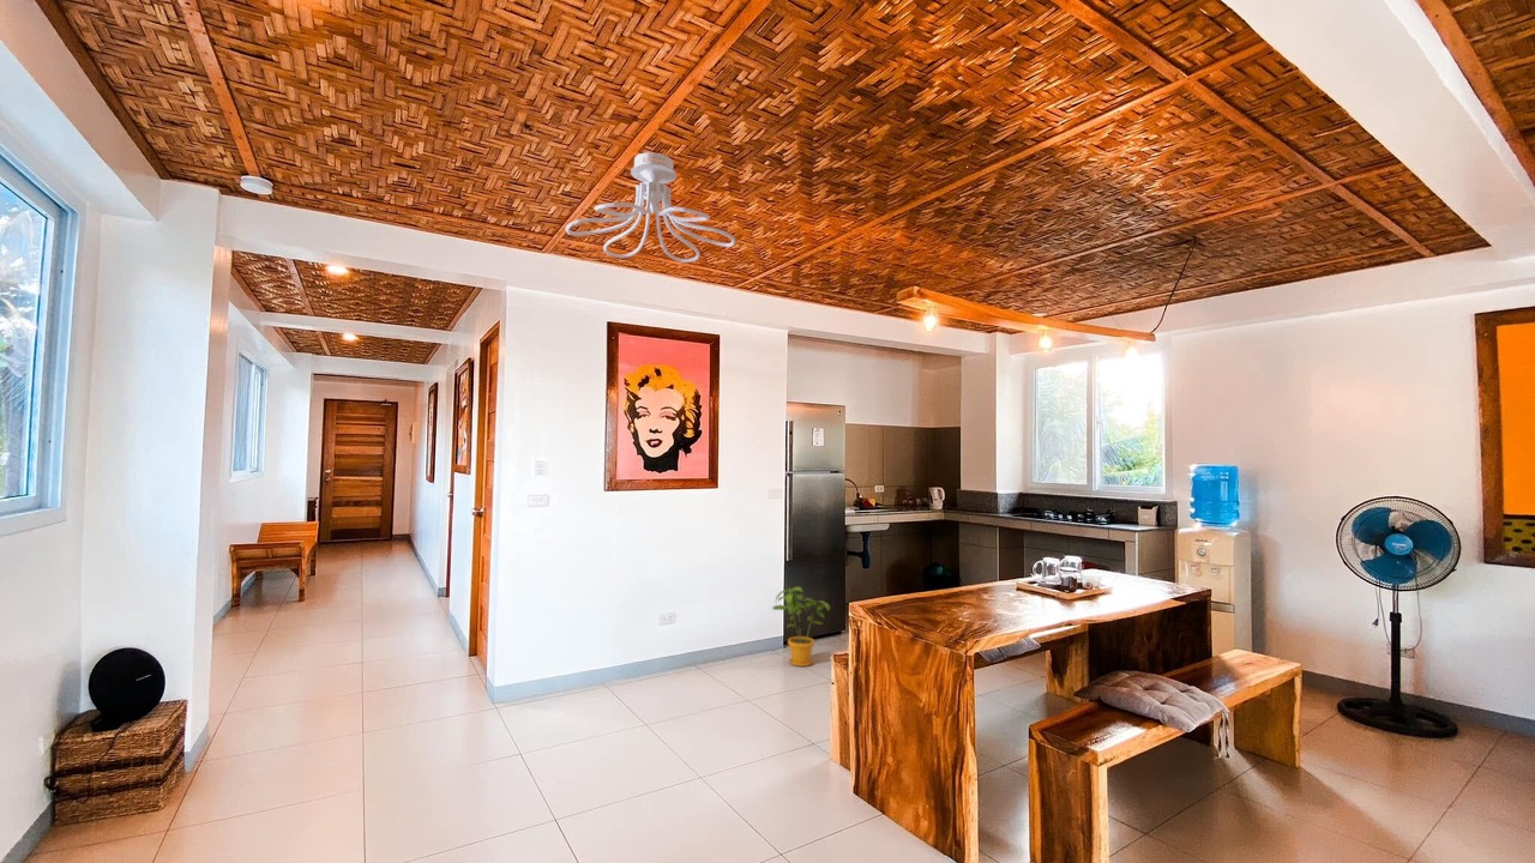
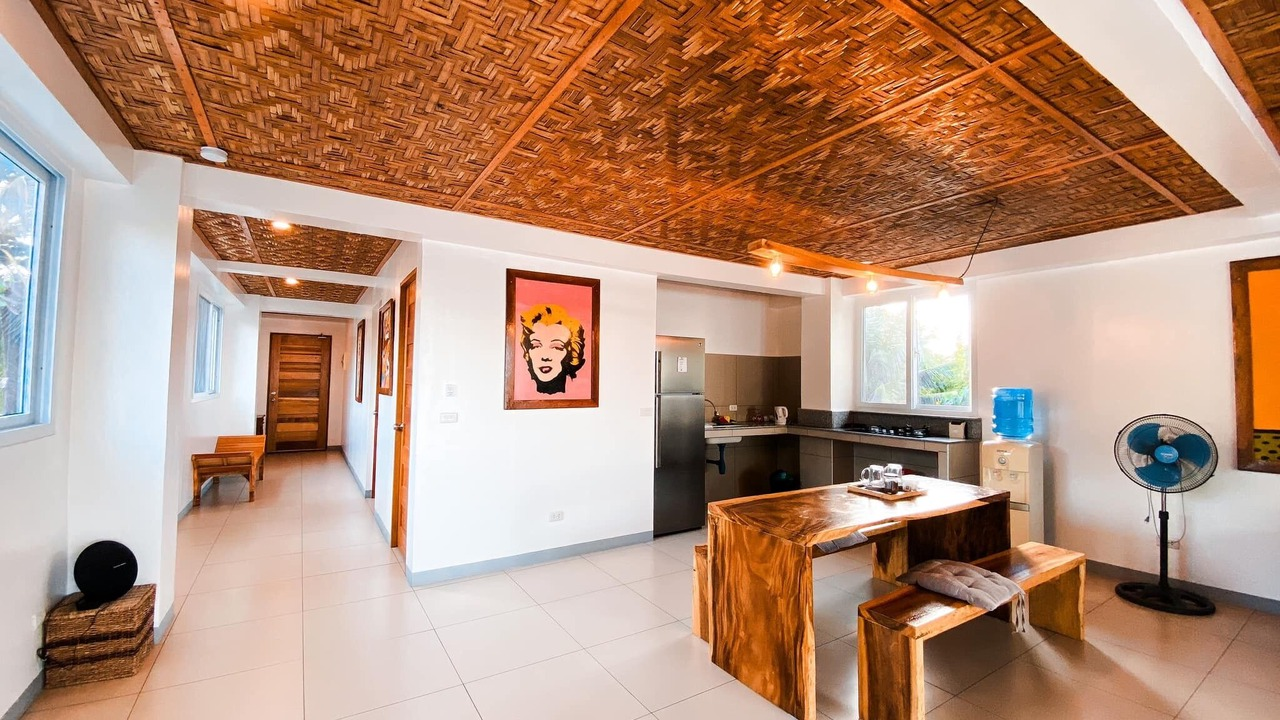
- ceiling light fixture (652, 199)
- house plant (794, 620)
